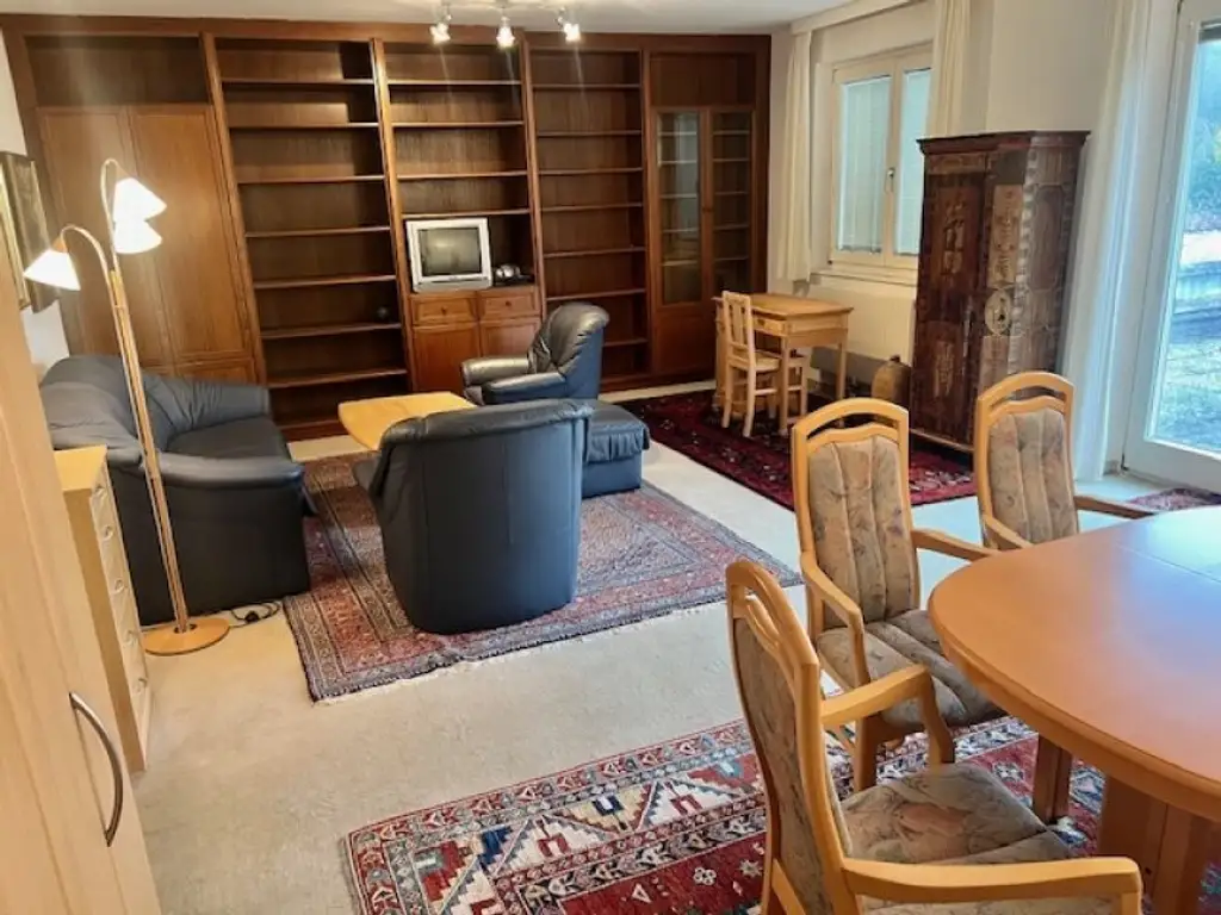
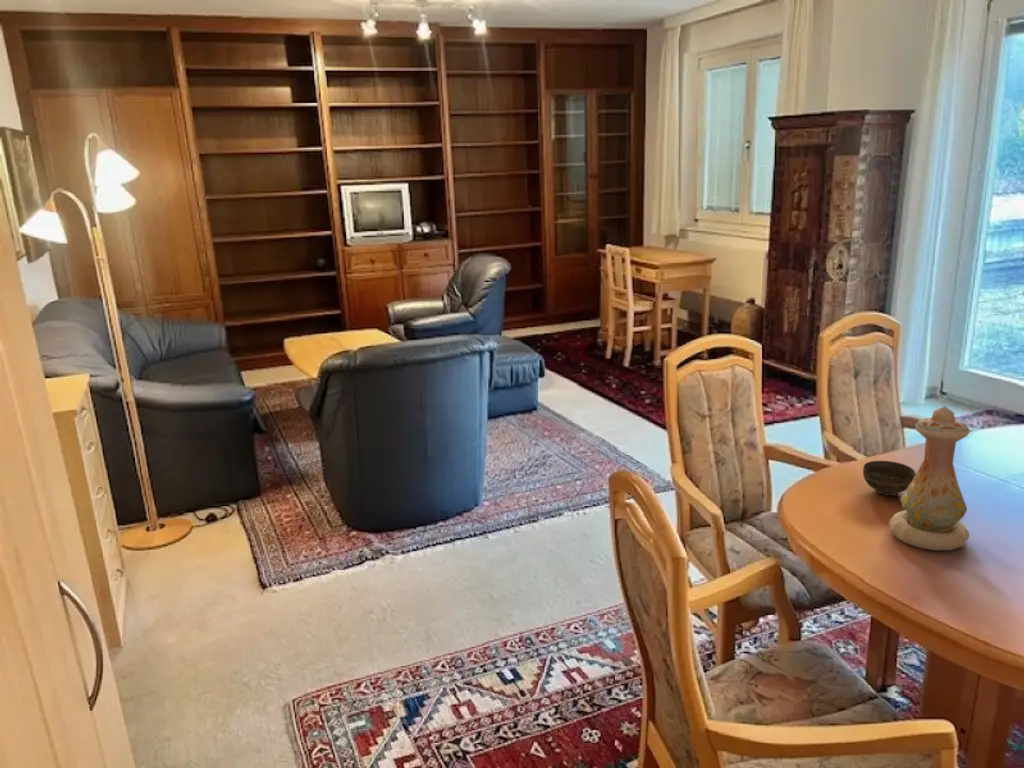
+ cup (893, 480)
+ vase (934, 472)
